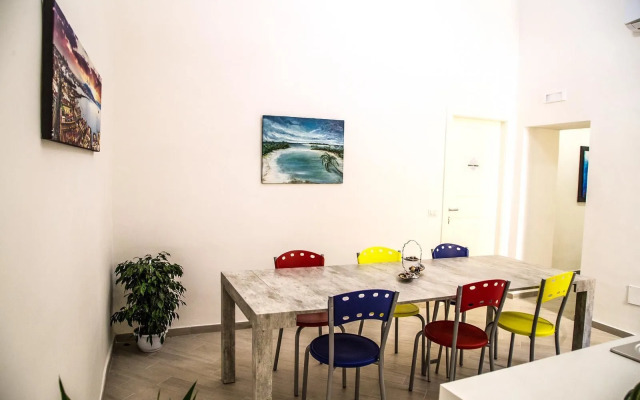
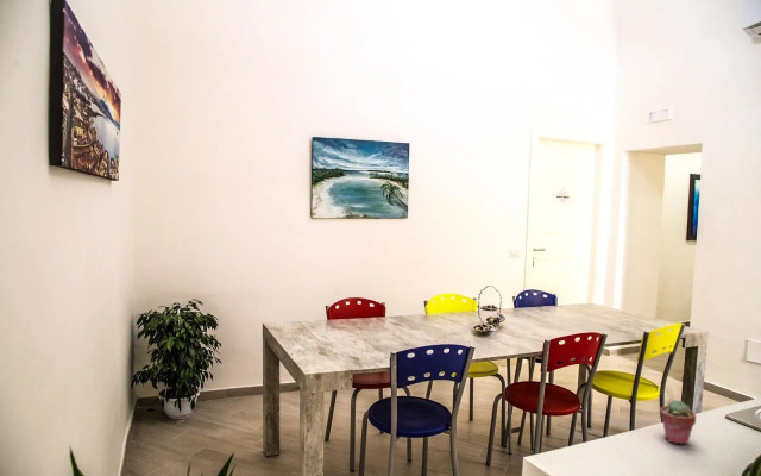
+ potted succulent (677, 419)
